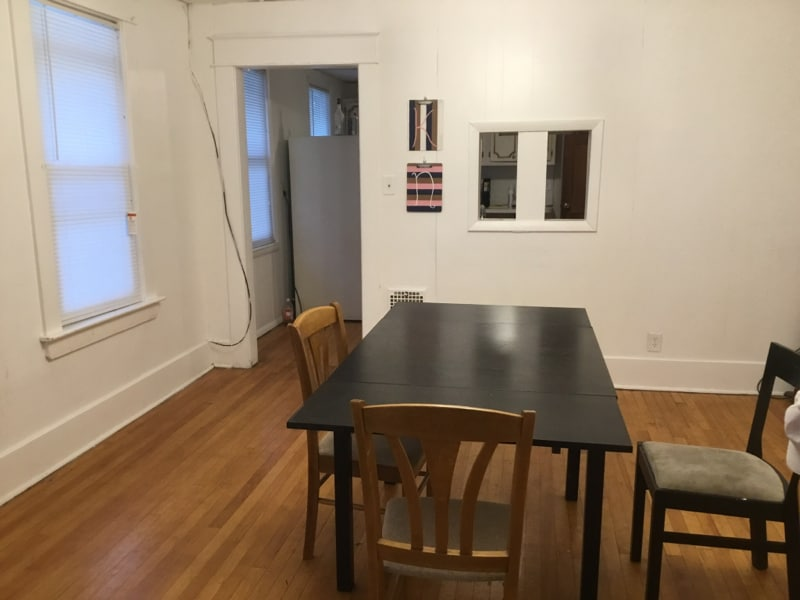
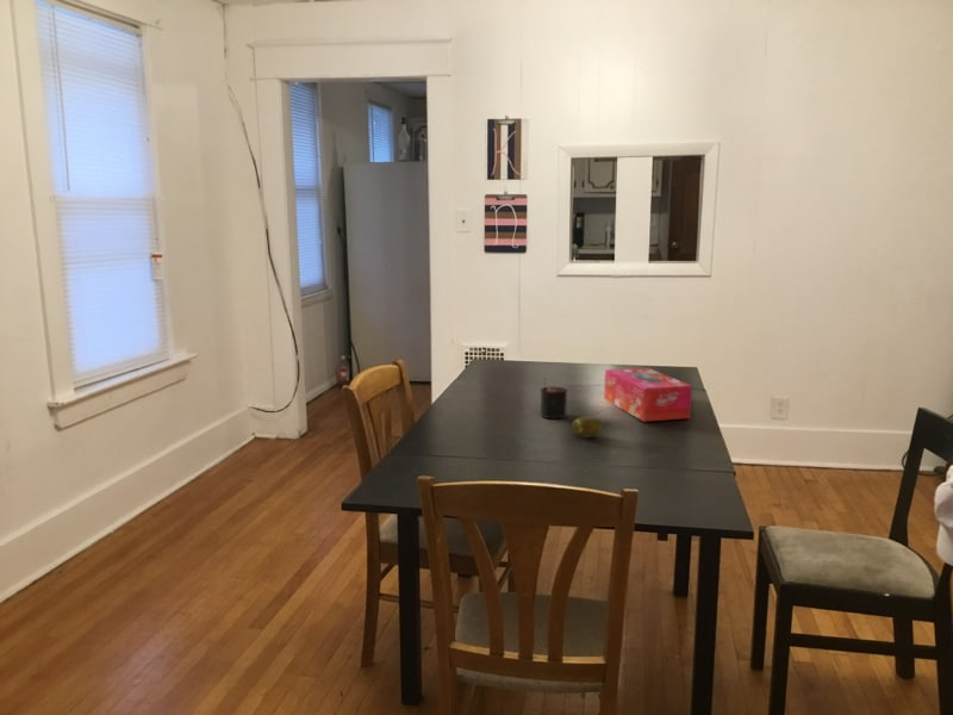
+ candle (553, 396)
+ tissue box (646, 392)
+ fruit (586, 427)
